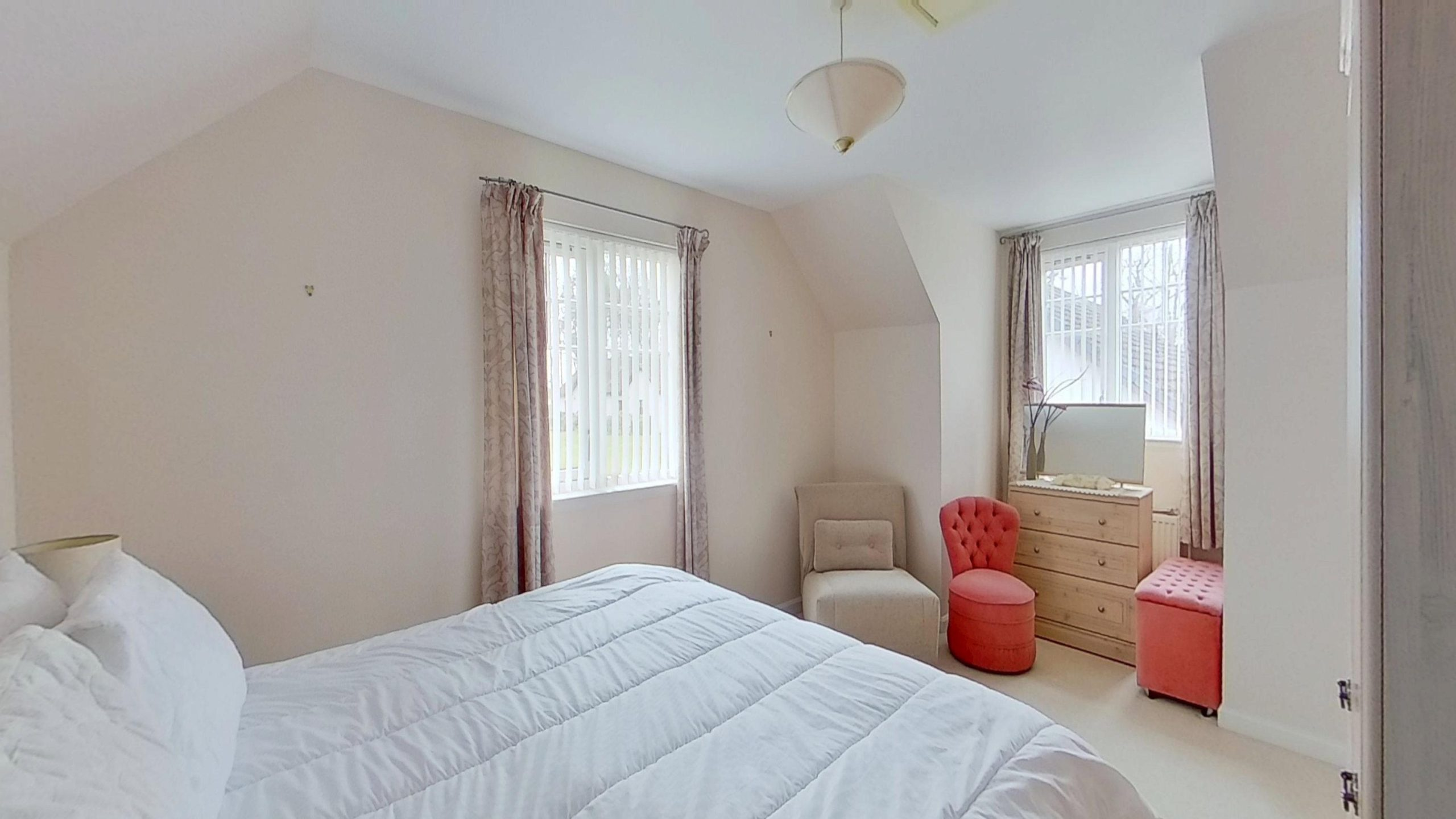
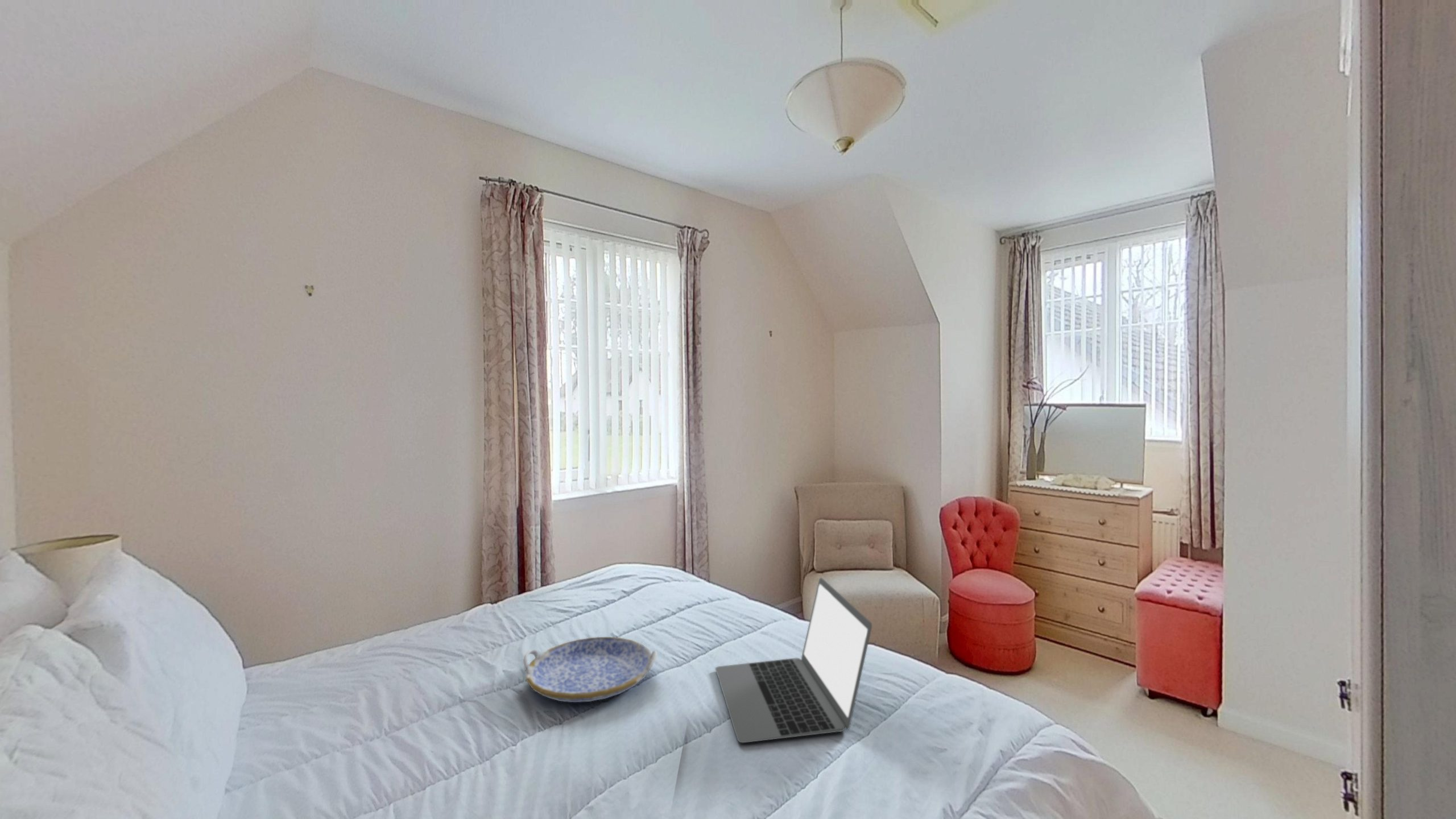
+ laptop (786, 659)
+ serving tray (591, 665)
